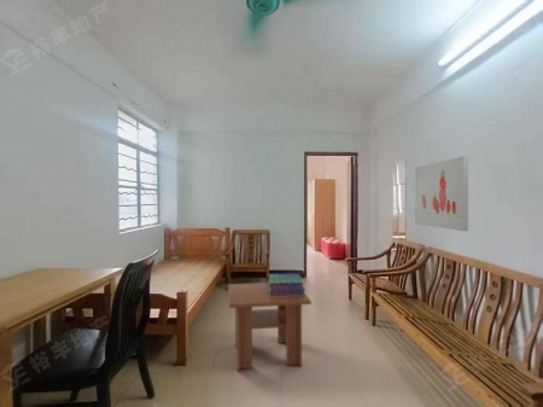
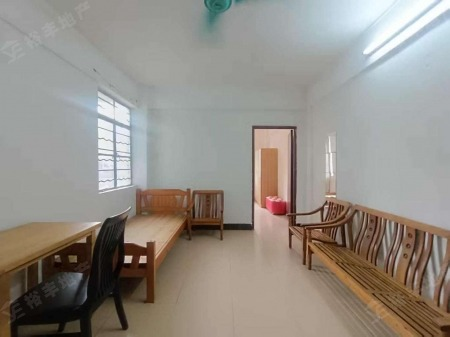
- wall art (437, 194)
- coffee table (265, 322)
- stack of books (285, 283)
